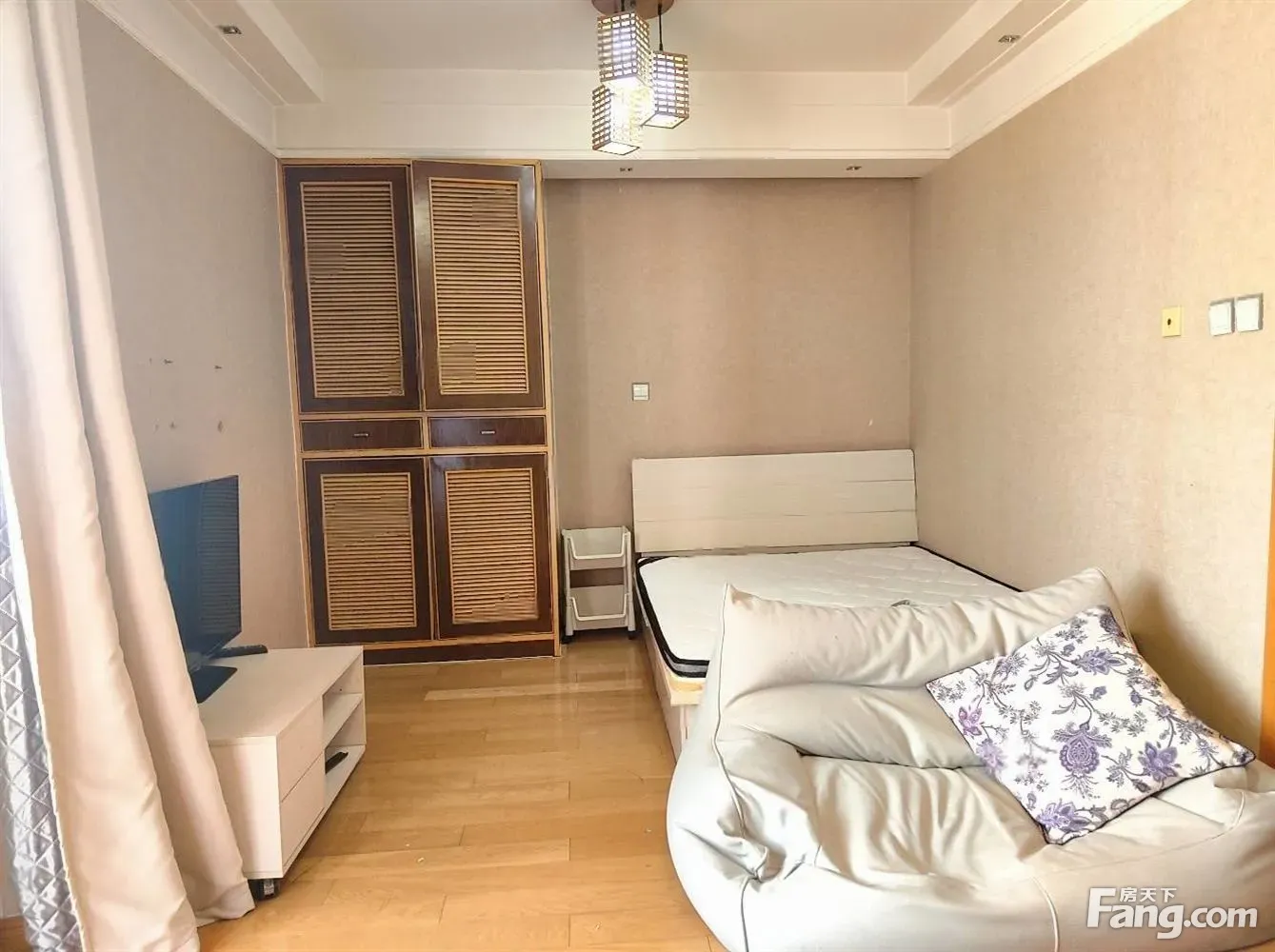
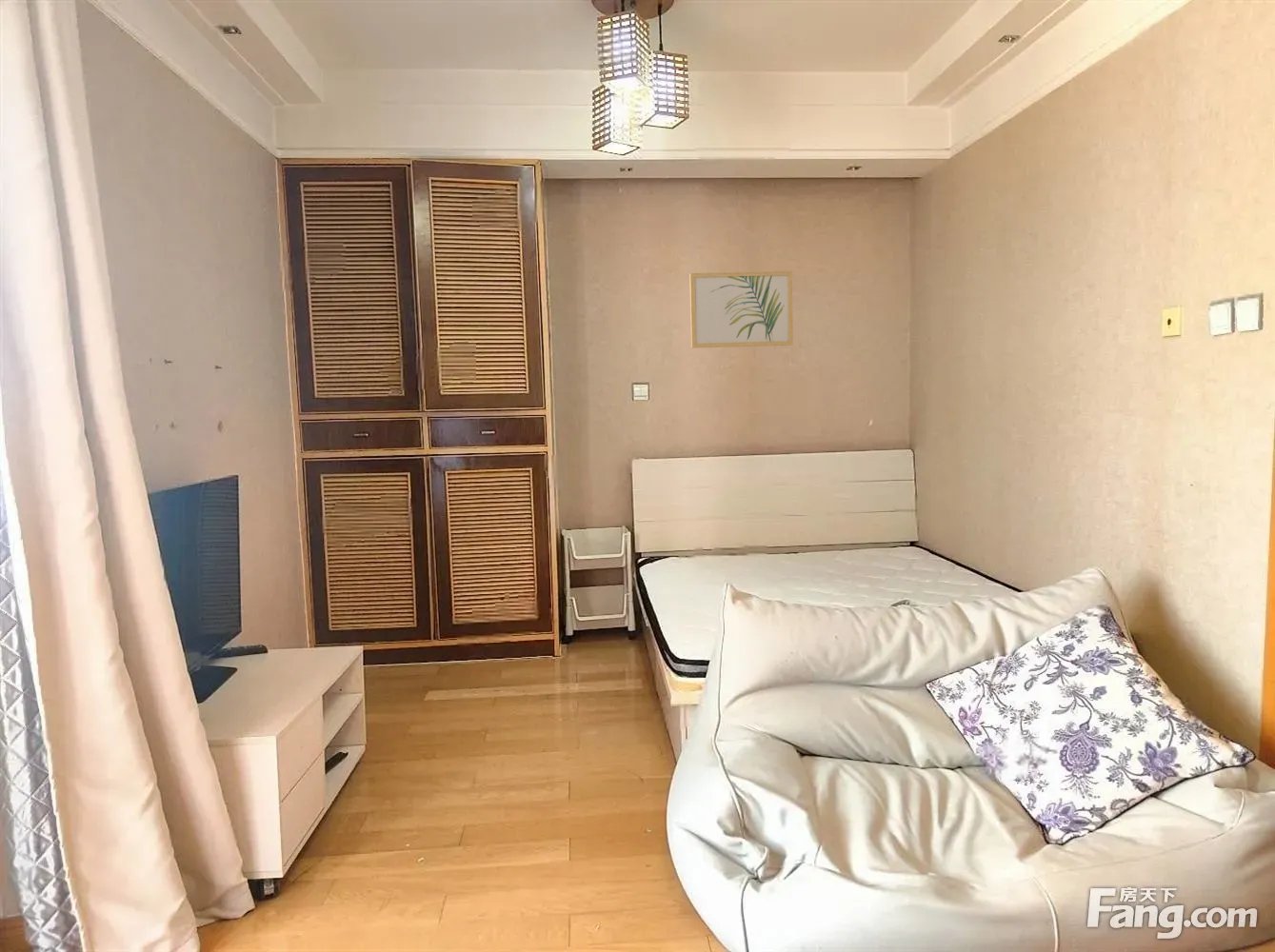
+ wall art (741, 309)
